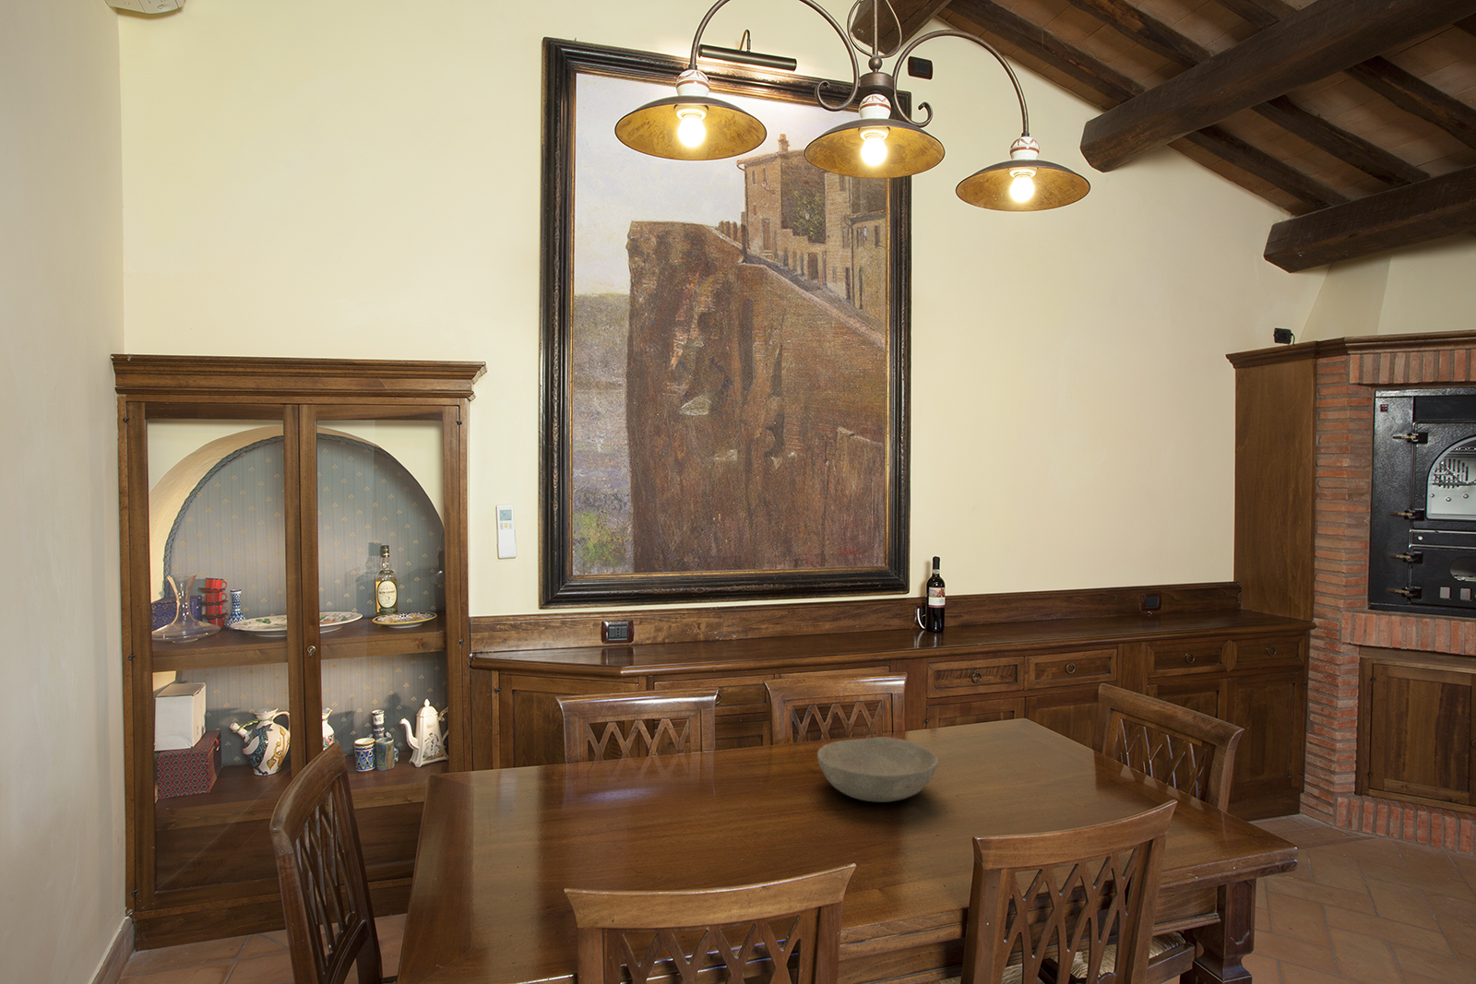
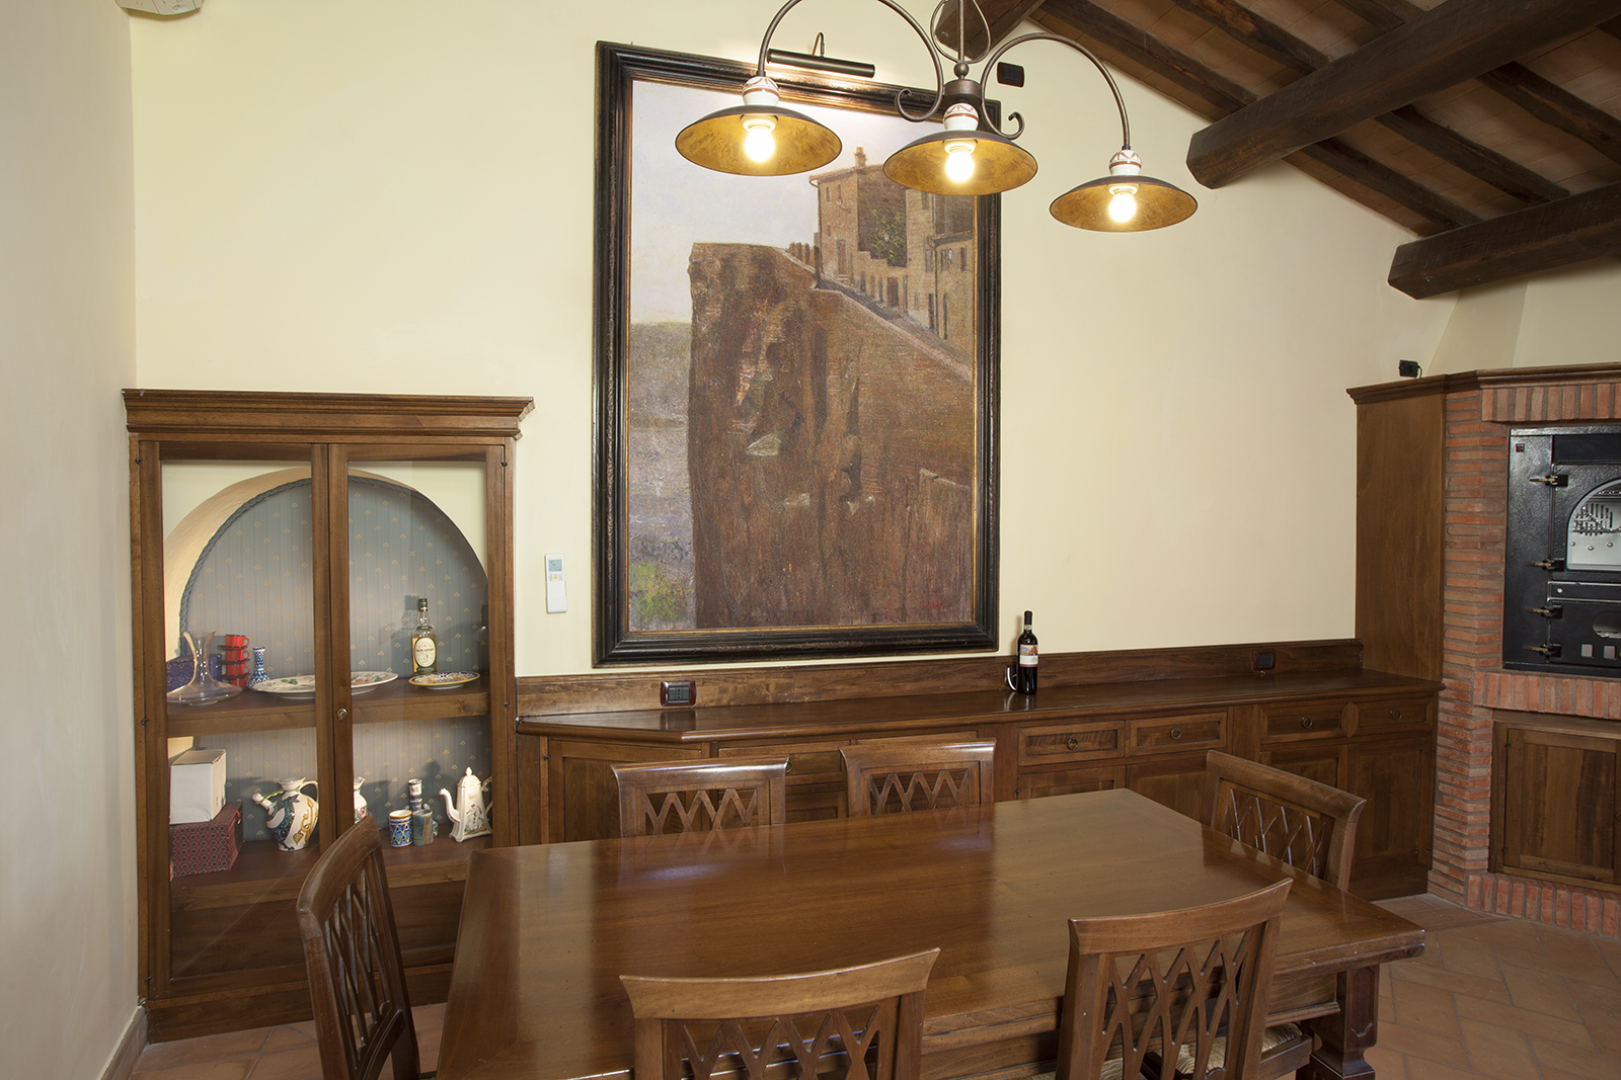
- bowl (876, 773)
